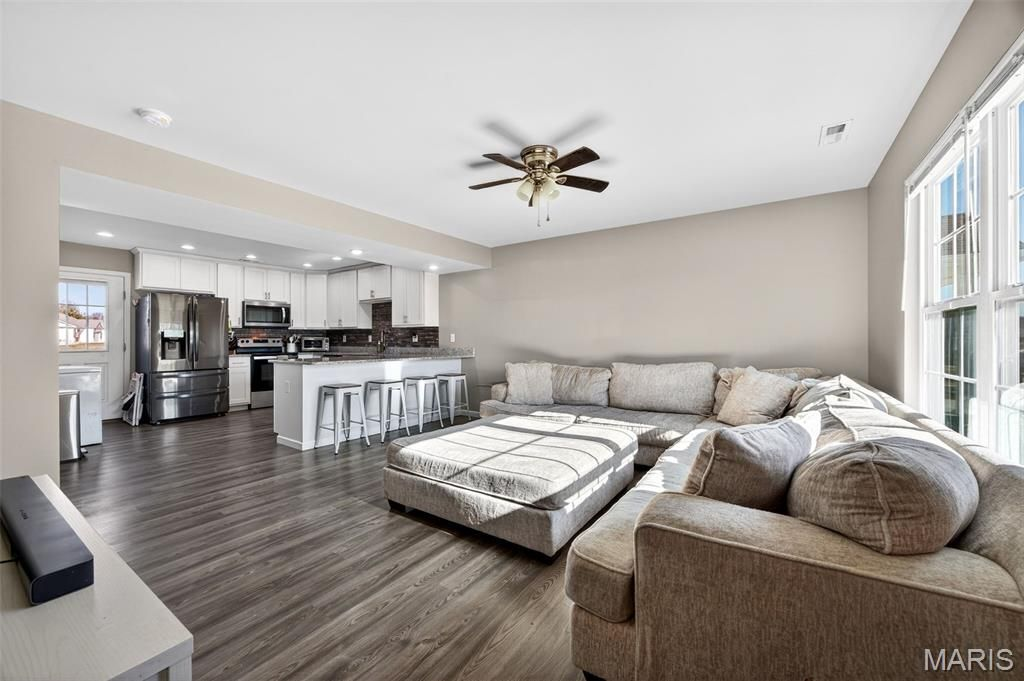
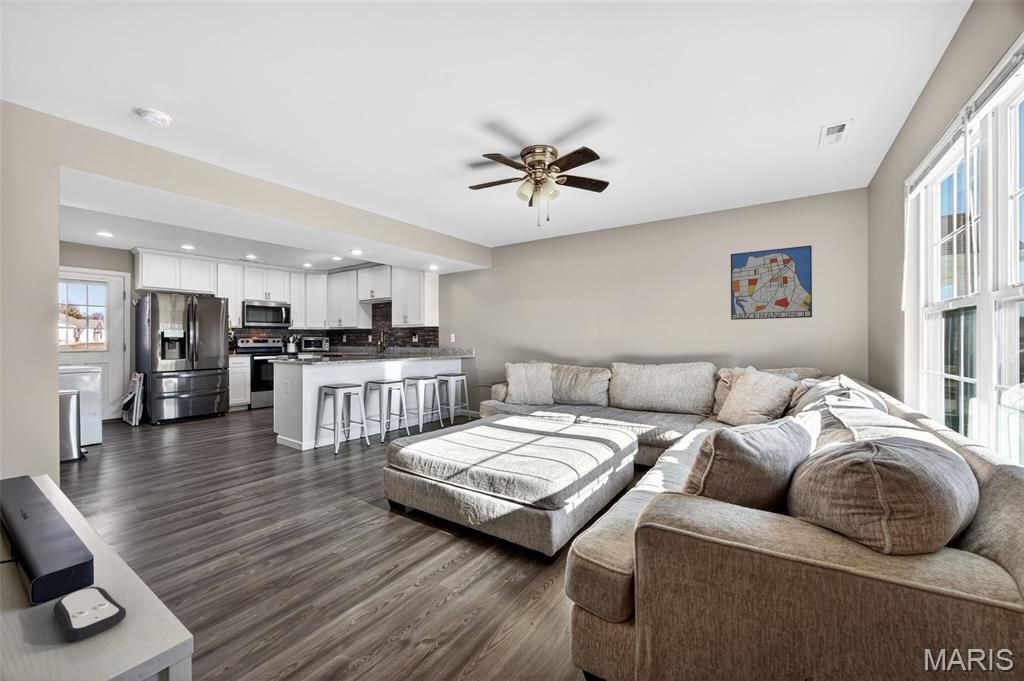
+ wall art (769, 284)
+ remote control (87, 610)
